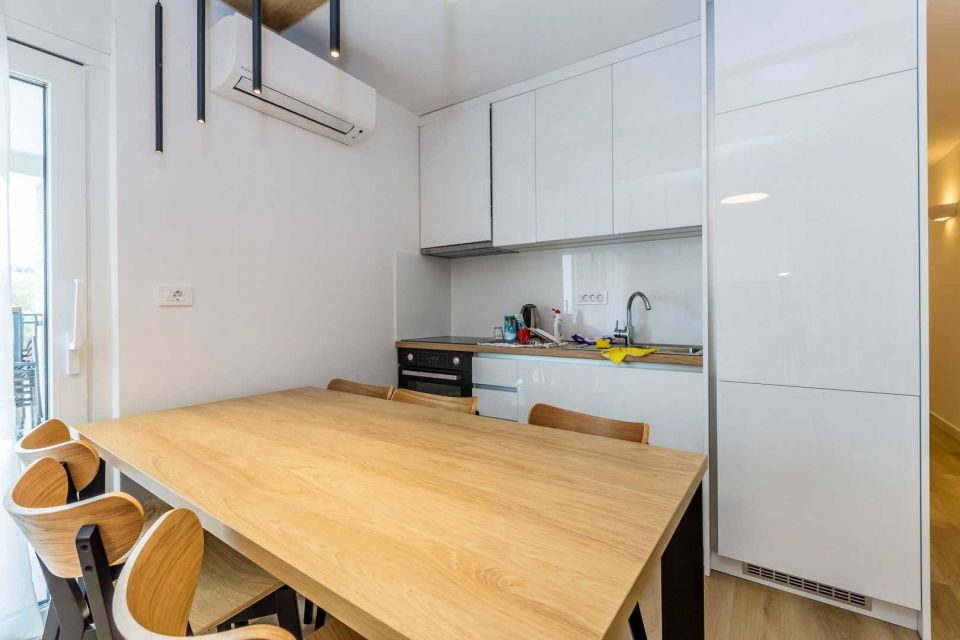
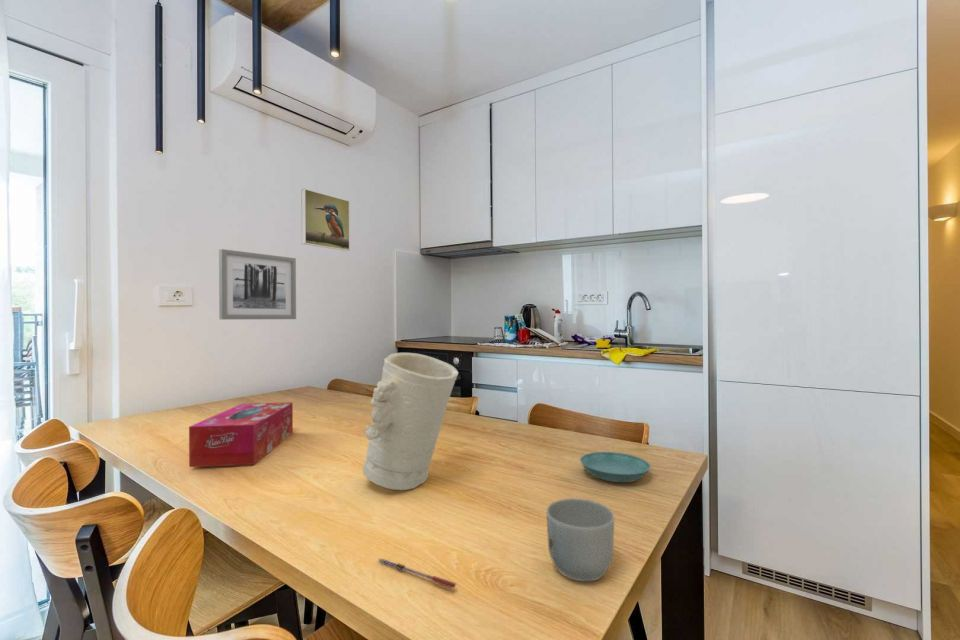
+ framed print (326, 221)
+ wall art (260, 286)
+ tissue box (247, 430)
+ pen (414, 571)
+ decorative vase (409, 418)
+ saucer (614, 467)
+ mug (576, 534)
